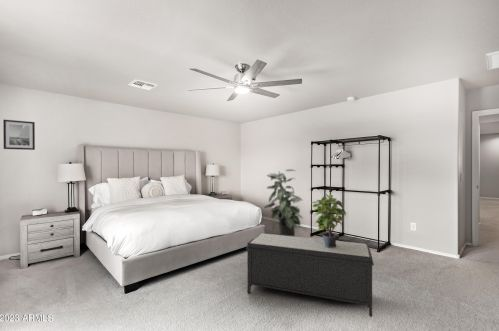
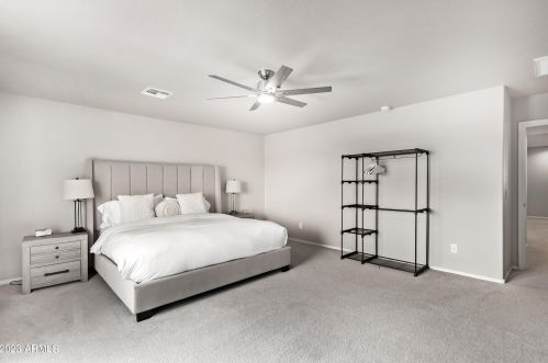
- wall art (19, 135)
- indoor plant (285, 206)
- potted plant (329, 219)
- bench (307, 268)
